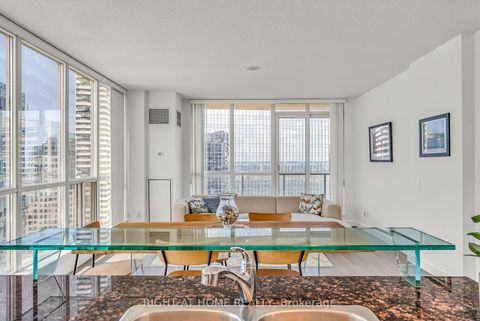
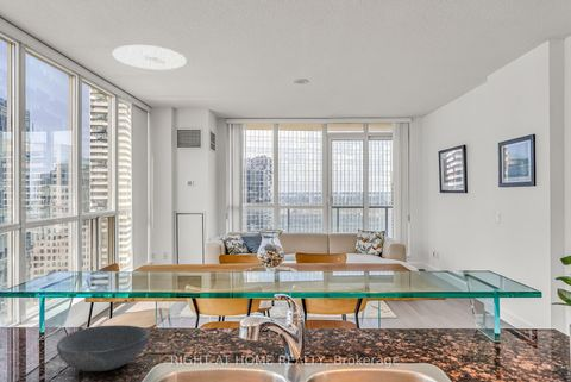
+ bowl (105, 350)
+ ceiling light (150, 55)
